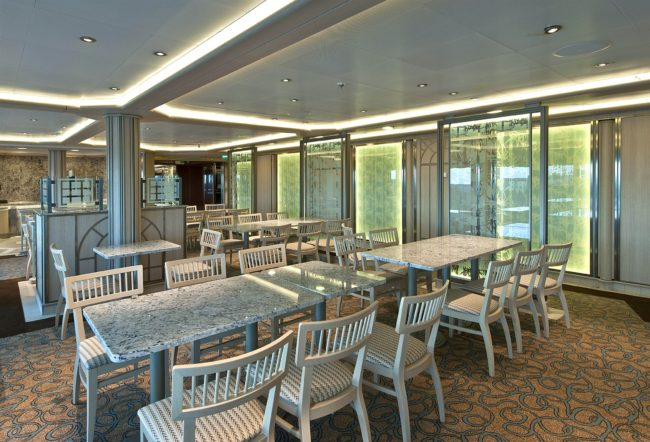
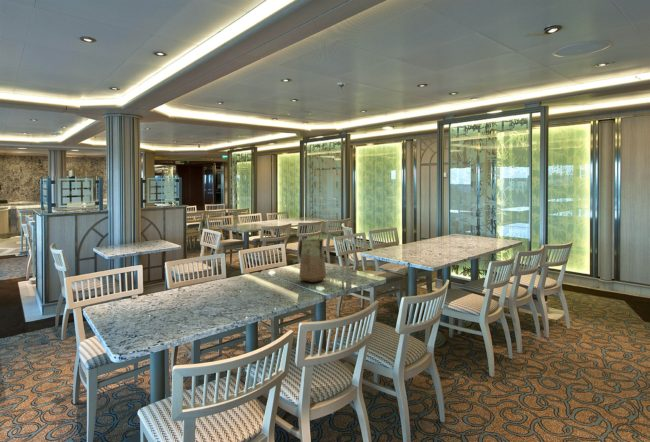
+ vase (311, 259)
